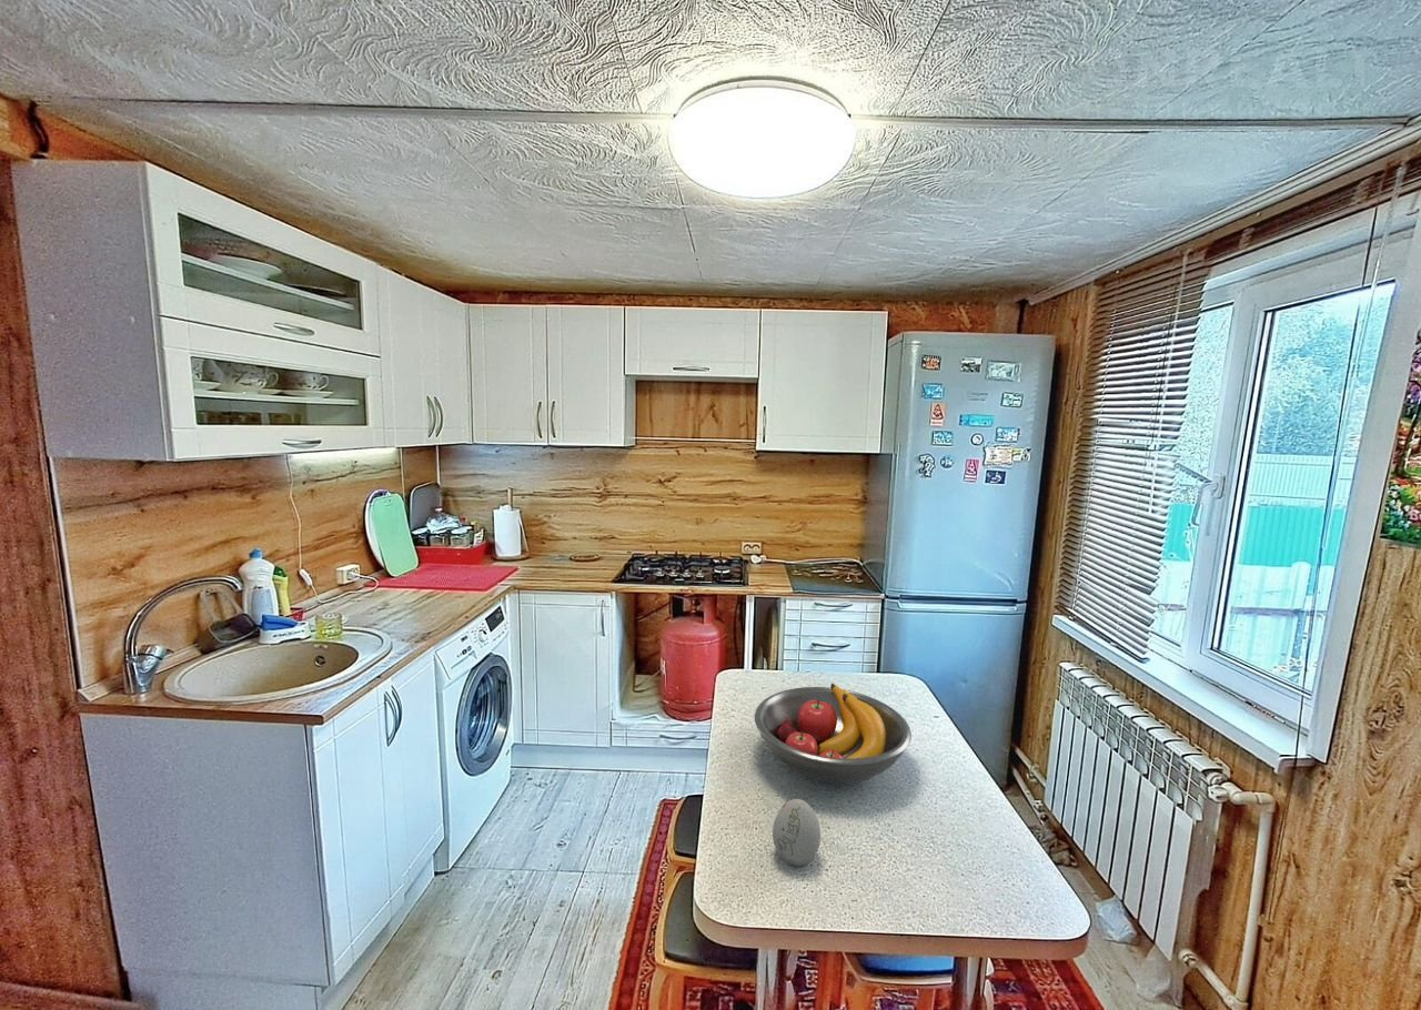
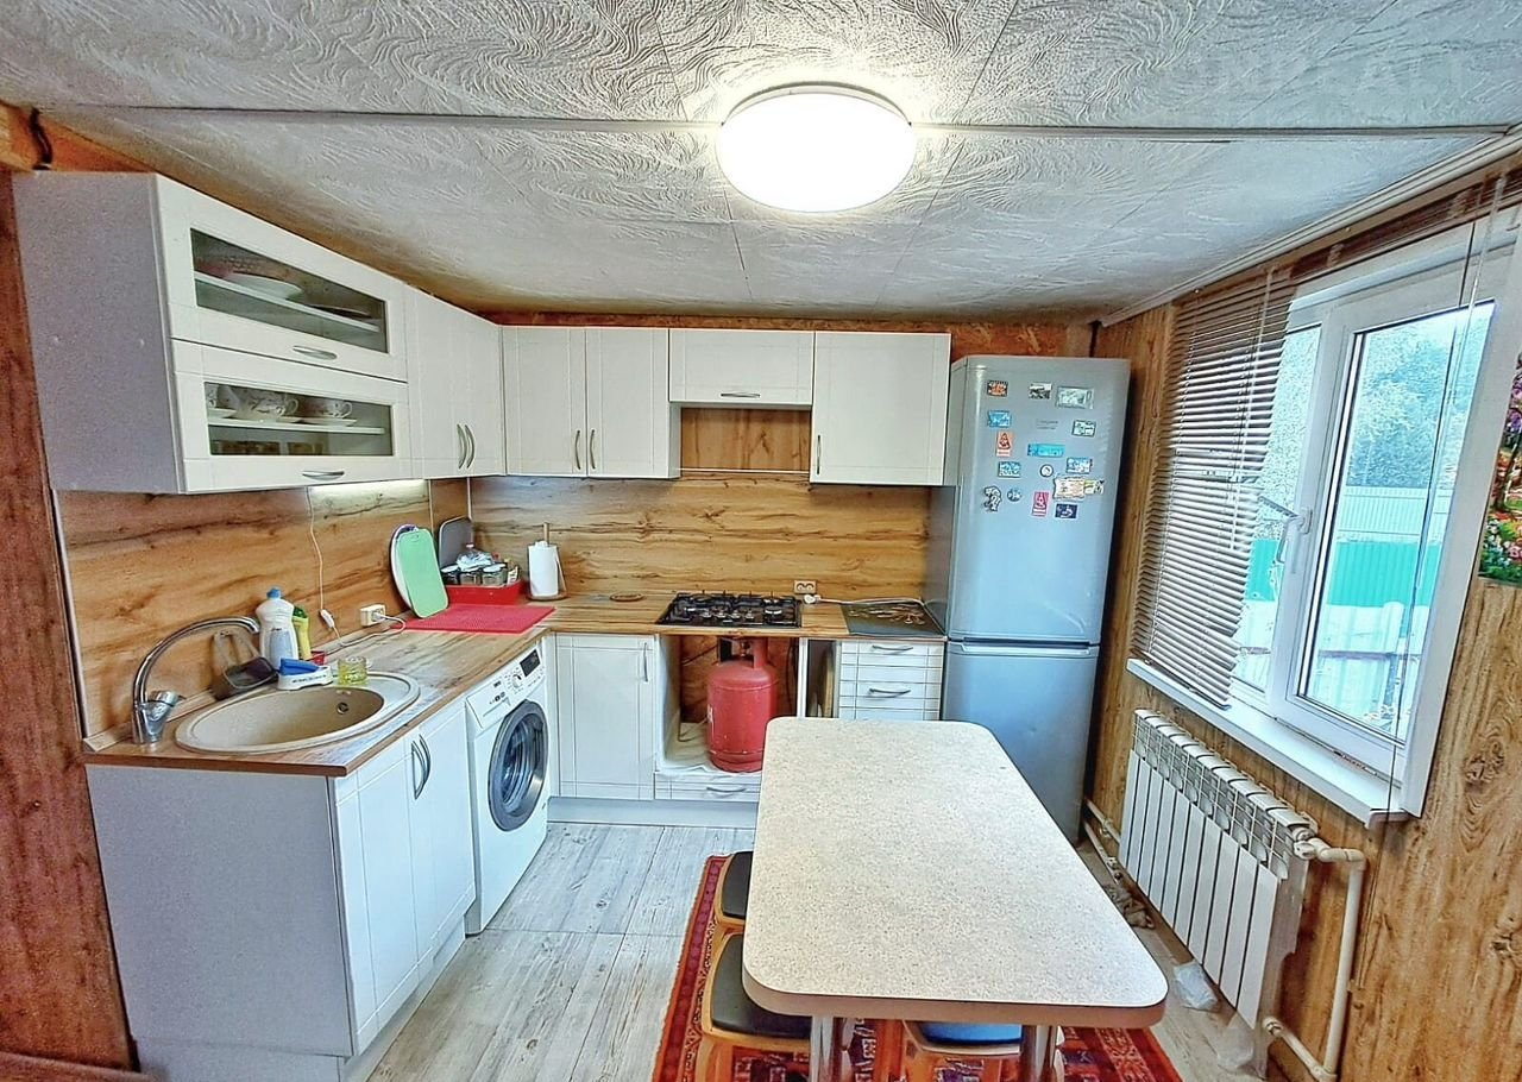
- decorative egg (796, 828)
- fruit bowl (829, 735)
